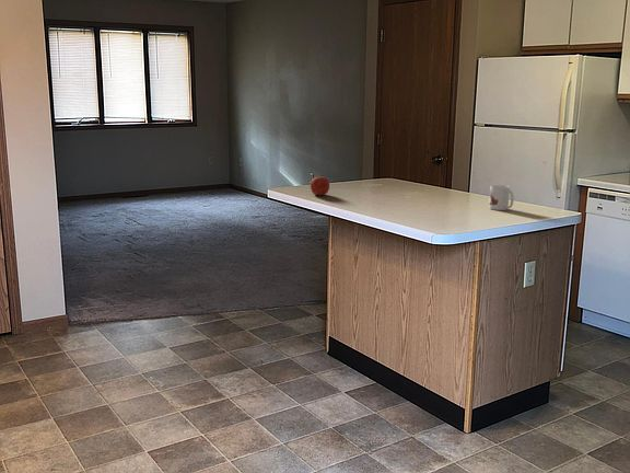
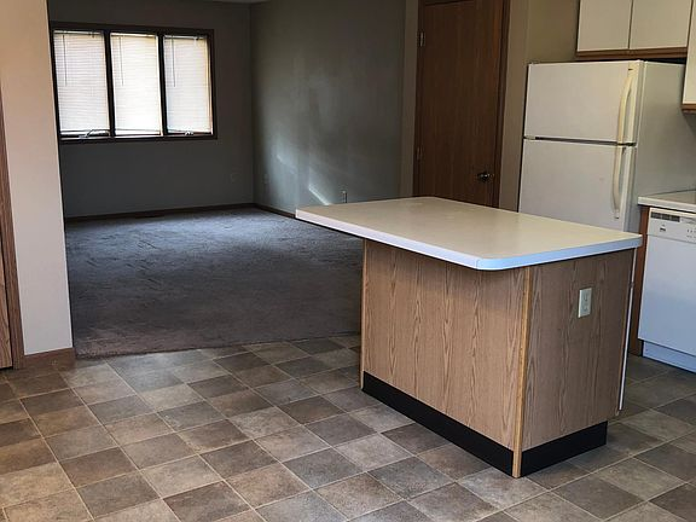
- apple (319, 184)
- mug (502, 197)
